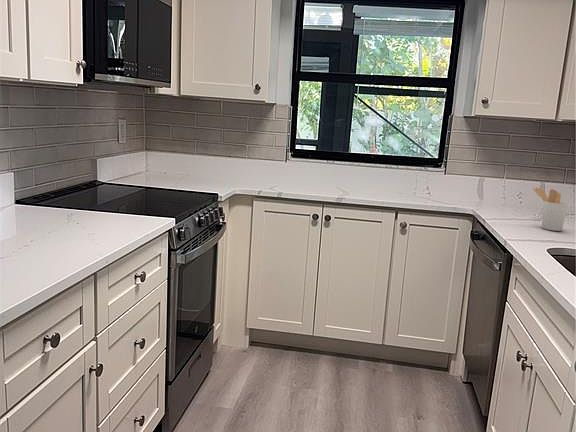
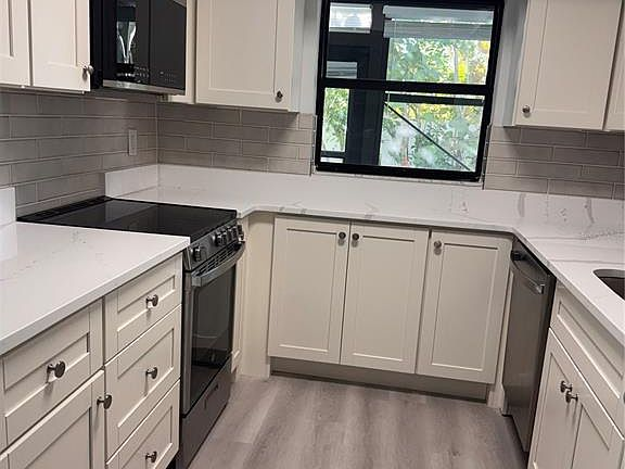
- utensil holder (548, 207)
